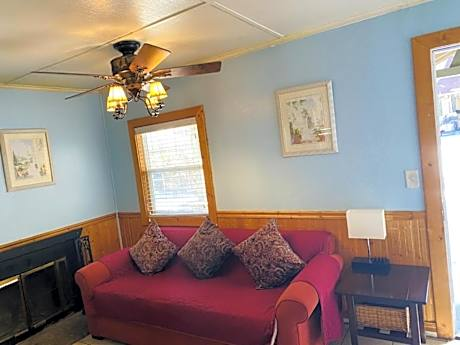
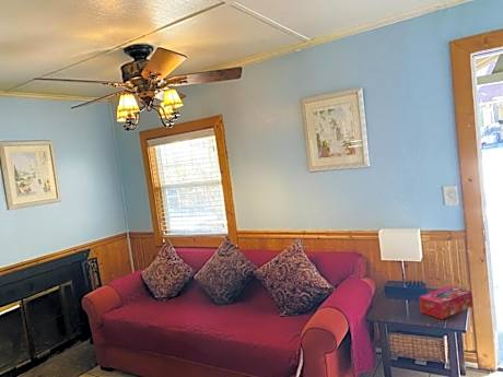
+ tissue box (445, 302)
